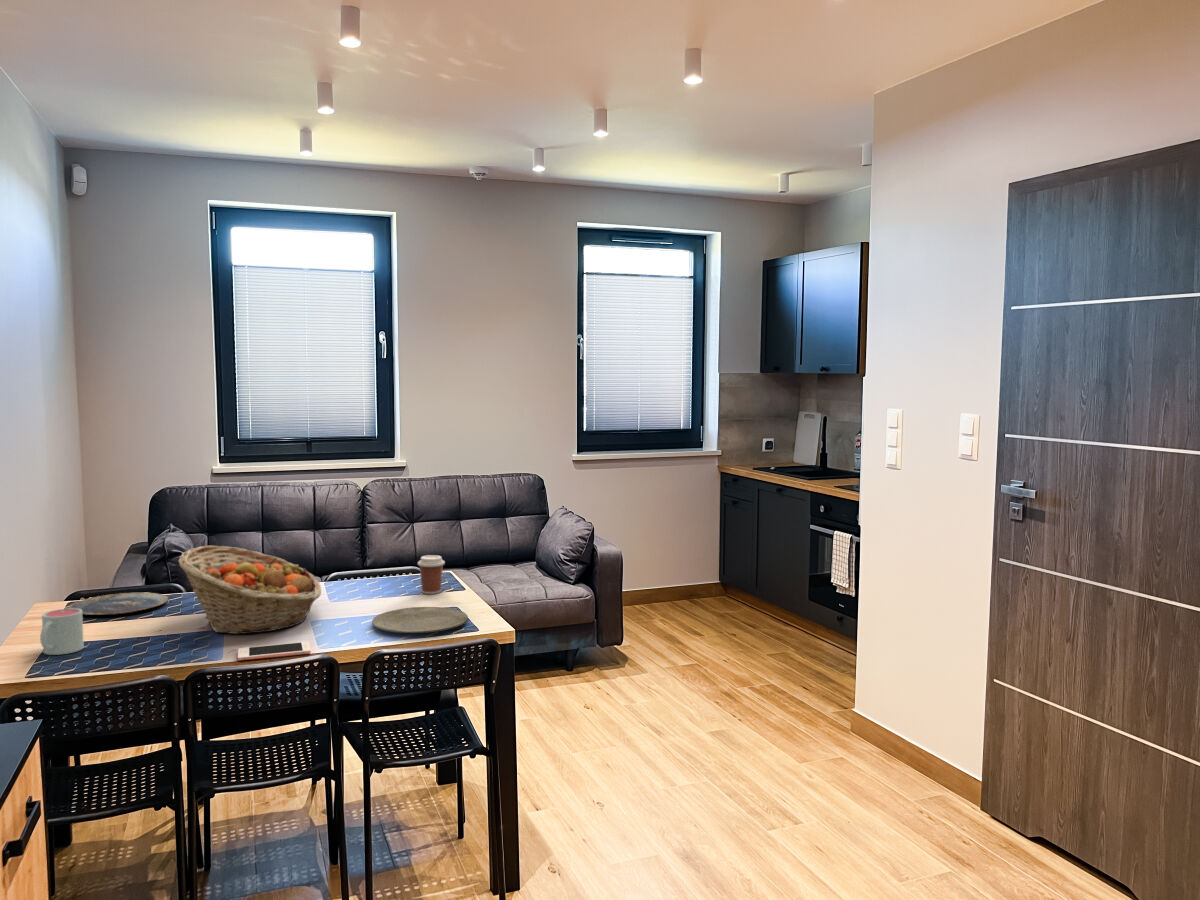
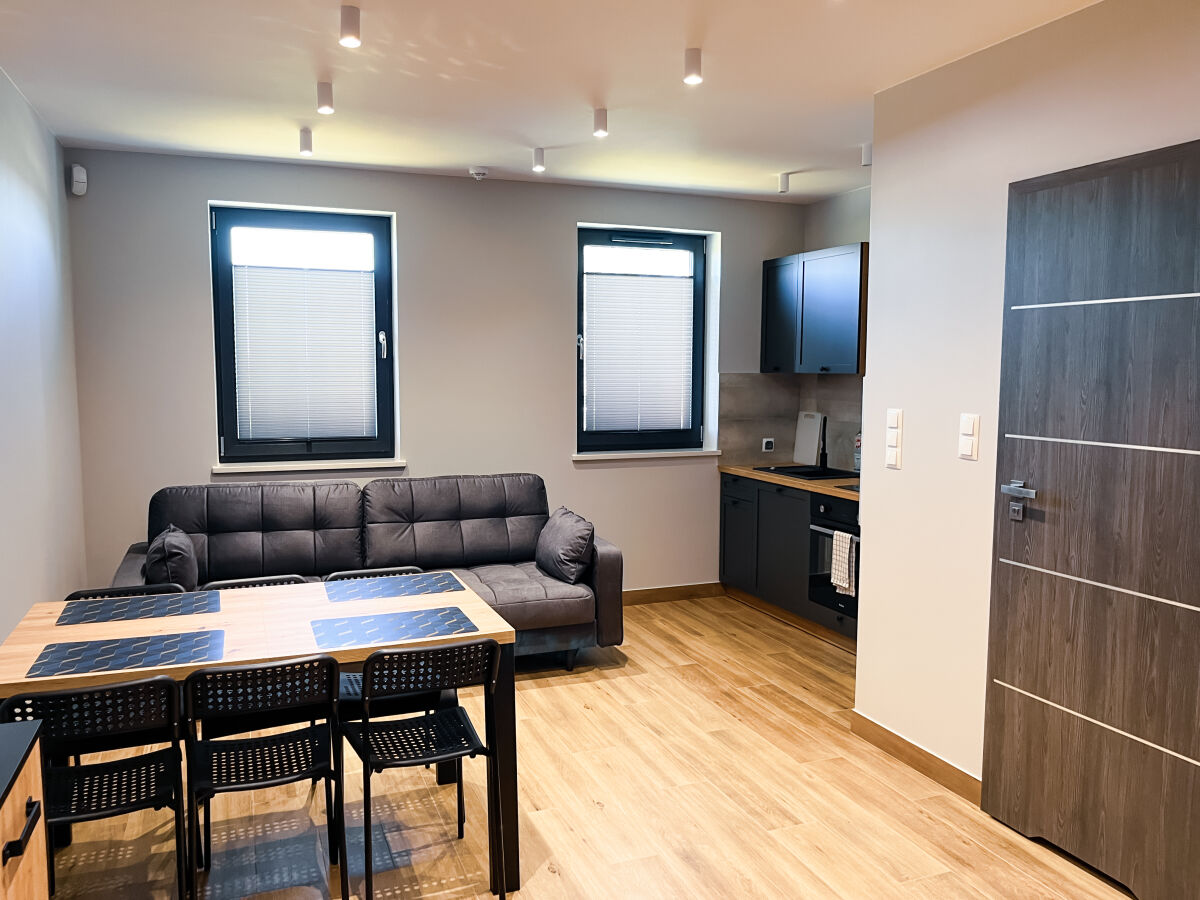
- coffee cup (431, 574)
- cell phone (274, 650)
- fruit basket (252, 584)
- mug (57, 633)
- plate (420, 621)
- plate (119, 604)
